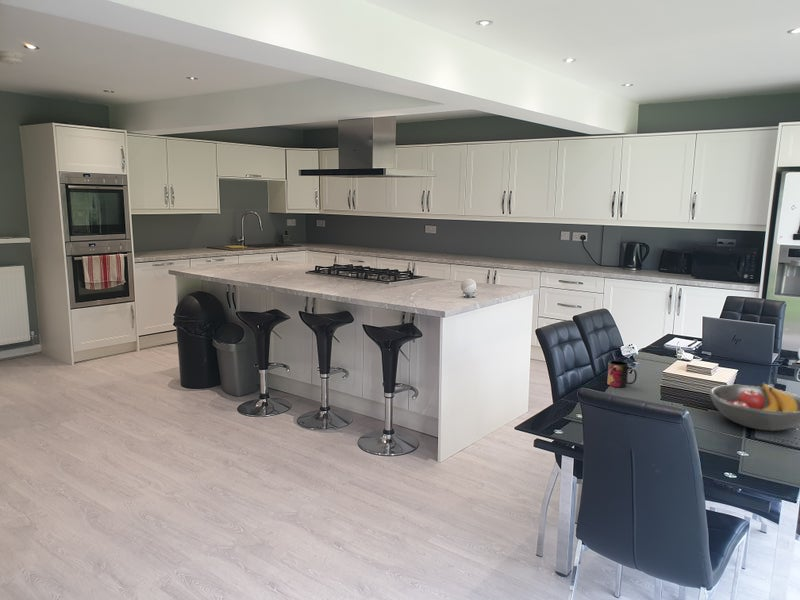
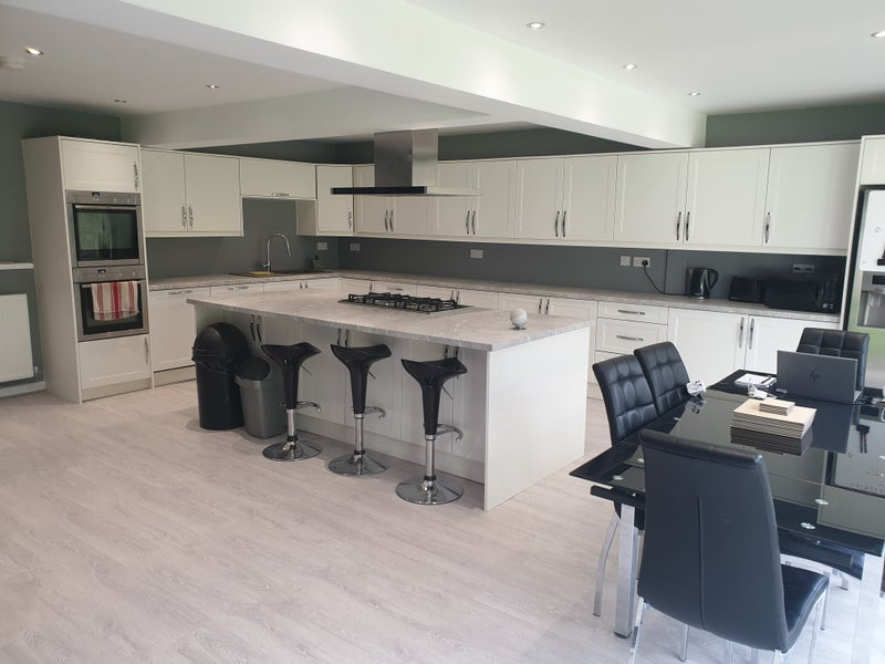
- fruit bowl (759, 407)
- mug (622, 374)
